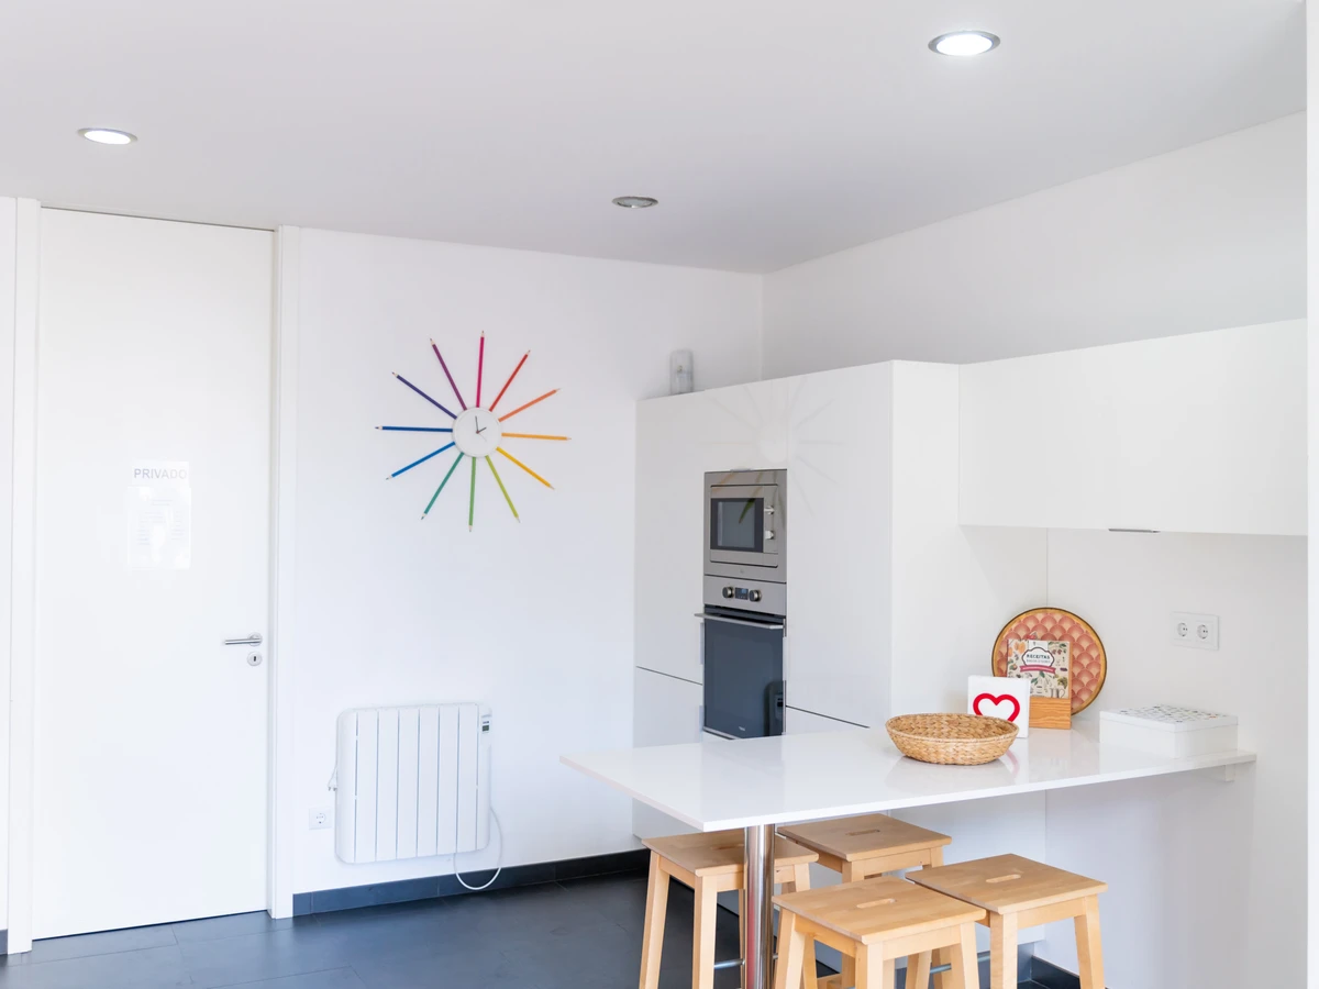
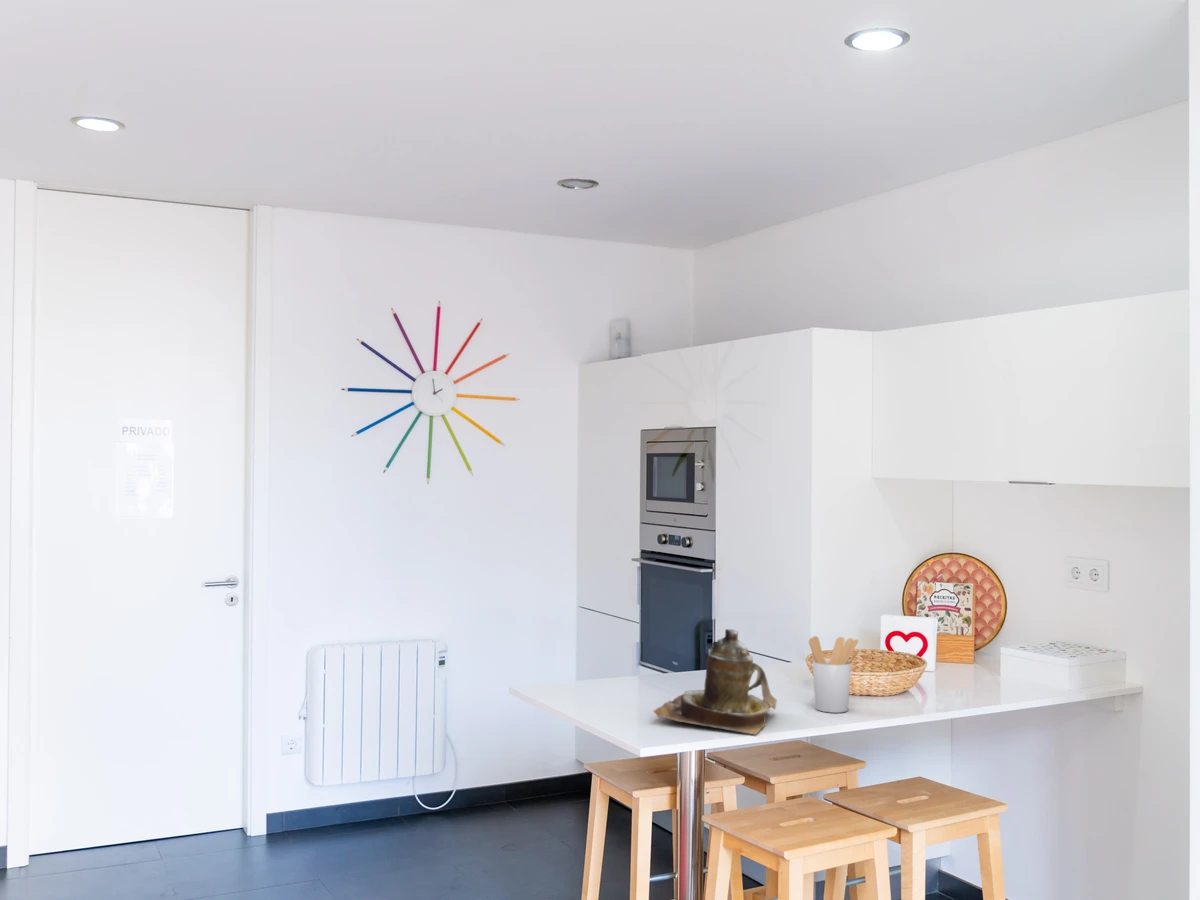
+ teapot (717, 673)
+ utensil holder (836, 672)
